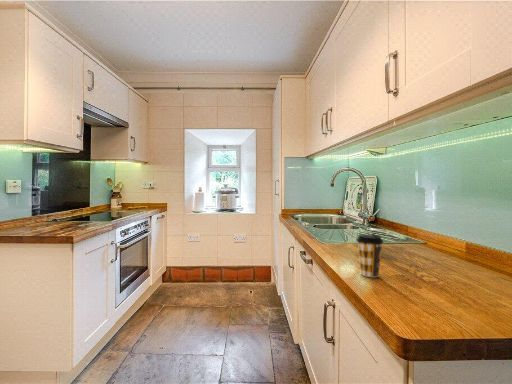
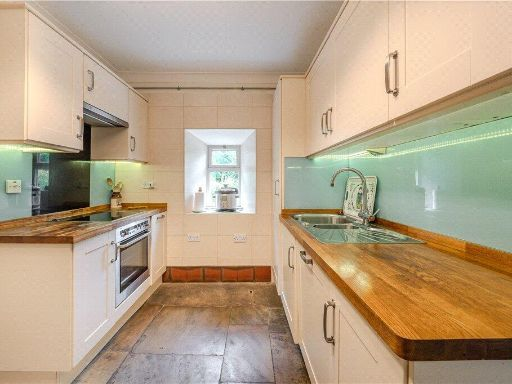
- coffee cup (369, 255)
